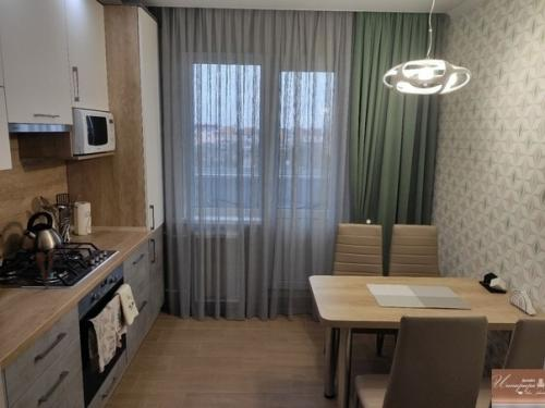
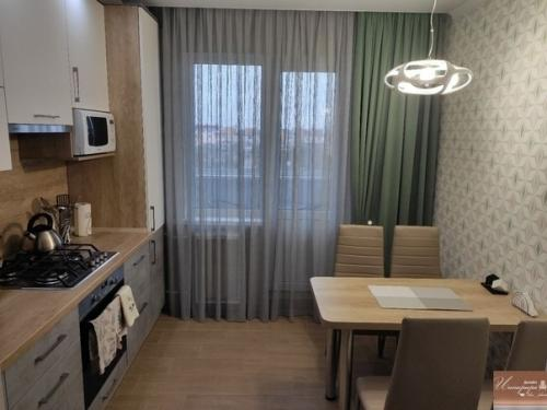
- utensil holder (48, 269)
